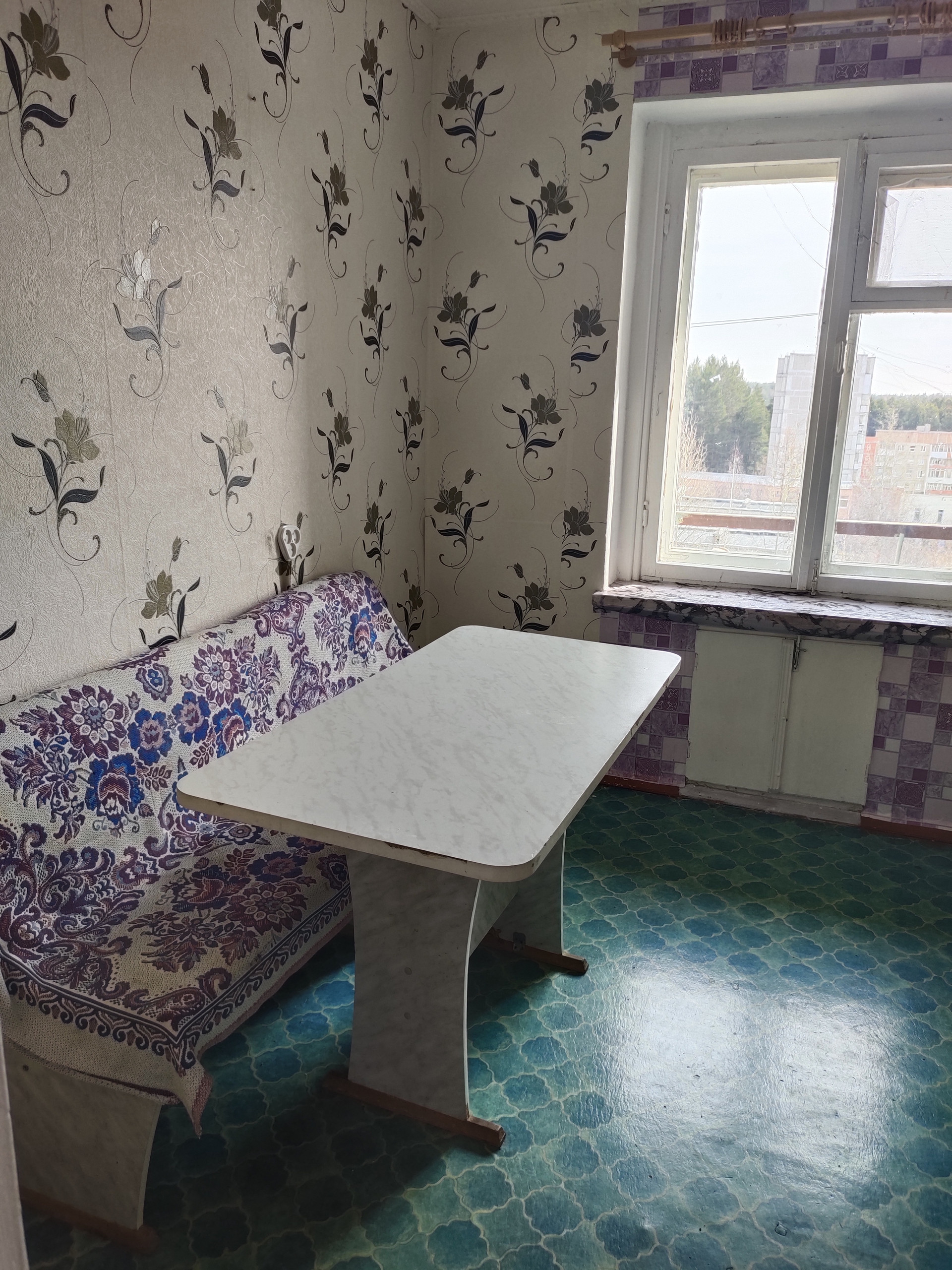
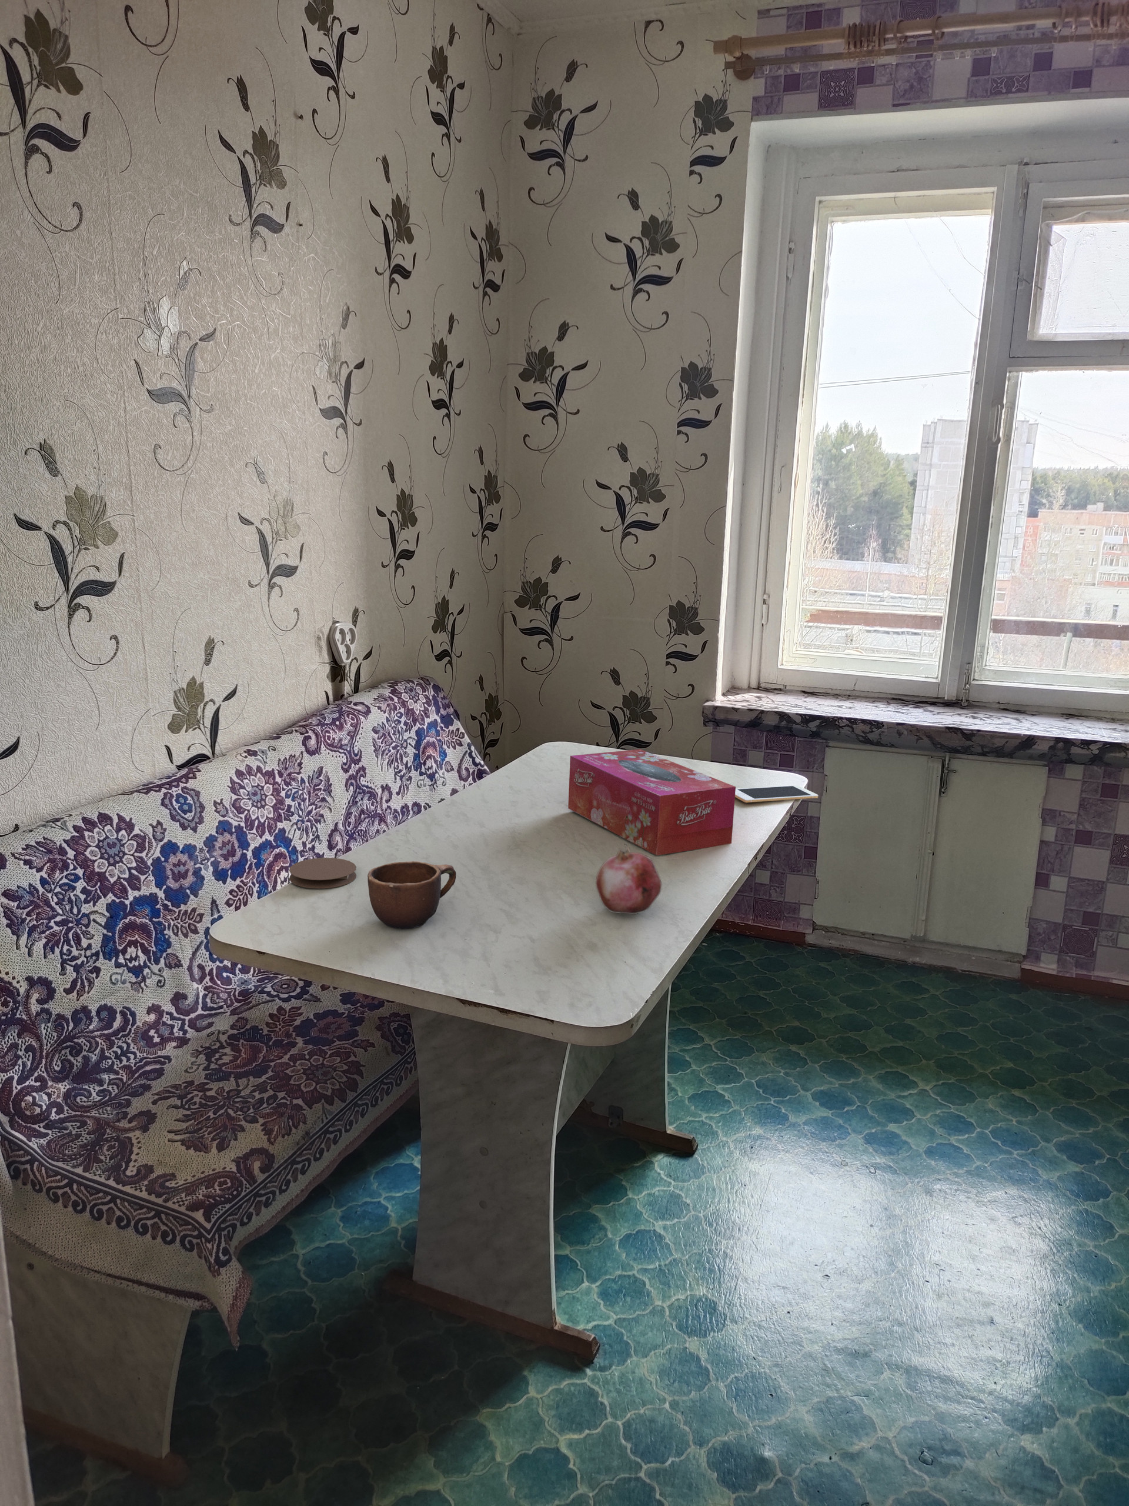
+ fruit (629, 876)
+ coaster (323, 873)
+ tissue box (648, 798)
+ cell phone (772, 793)
+ mug (408, 893)
